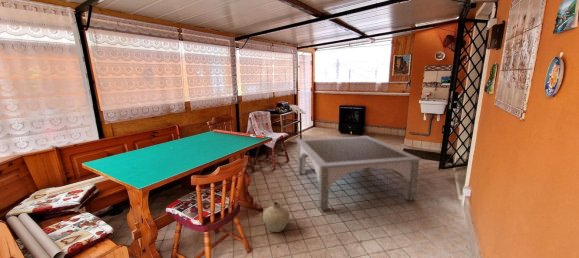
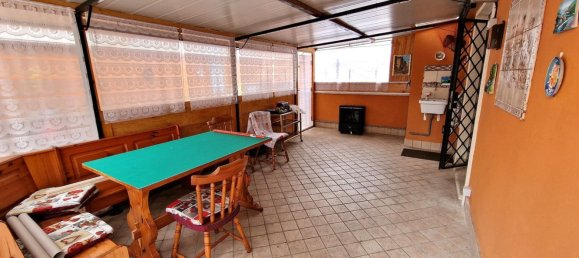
- ceramic jug (276, 215)
- coffee table (348, 165)
